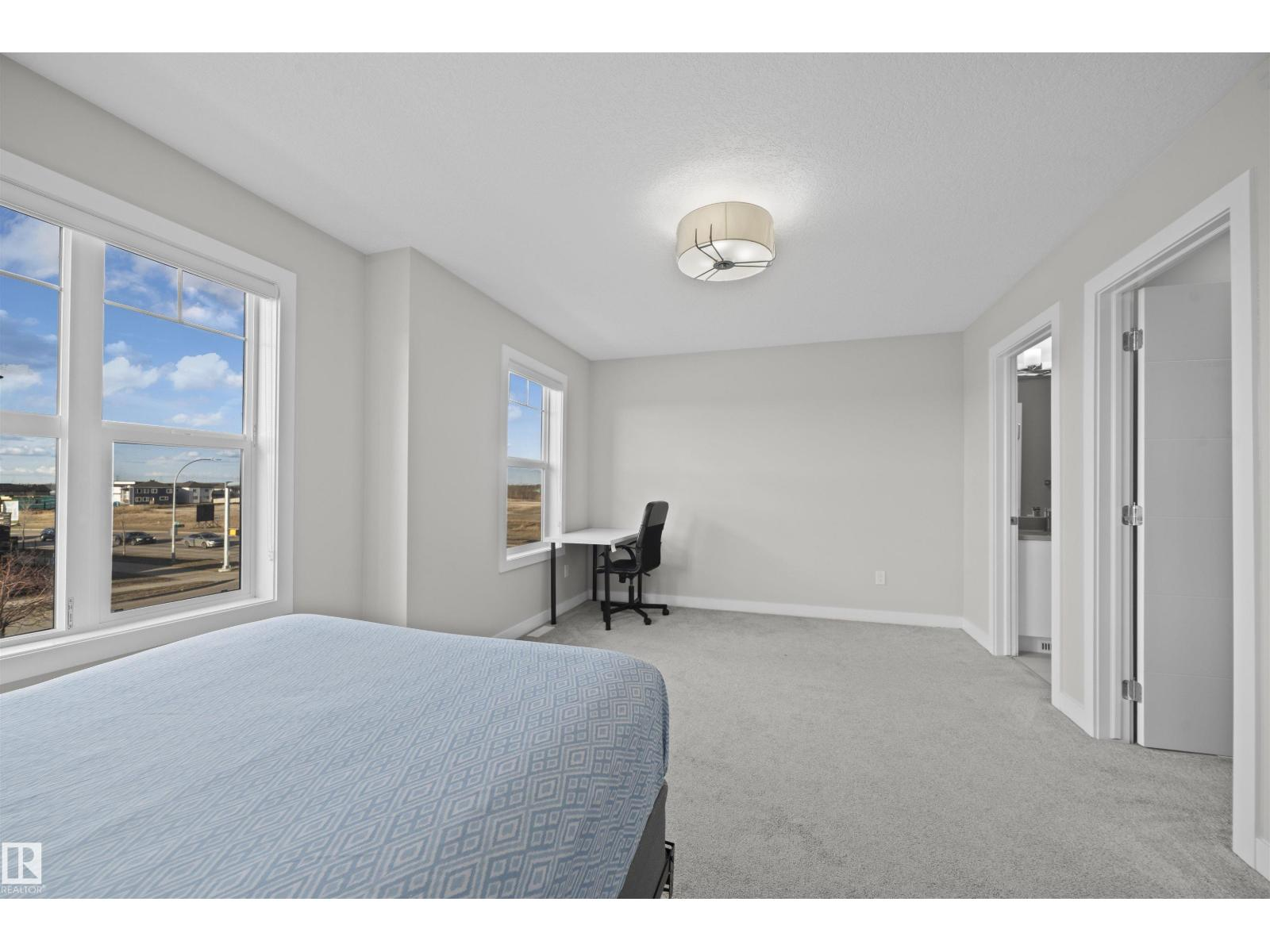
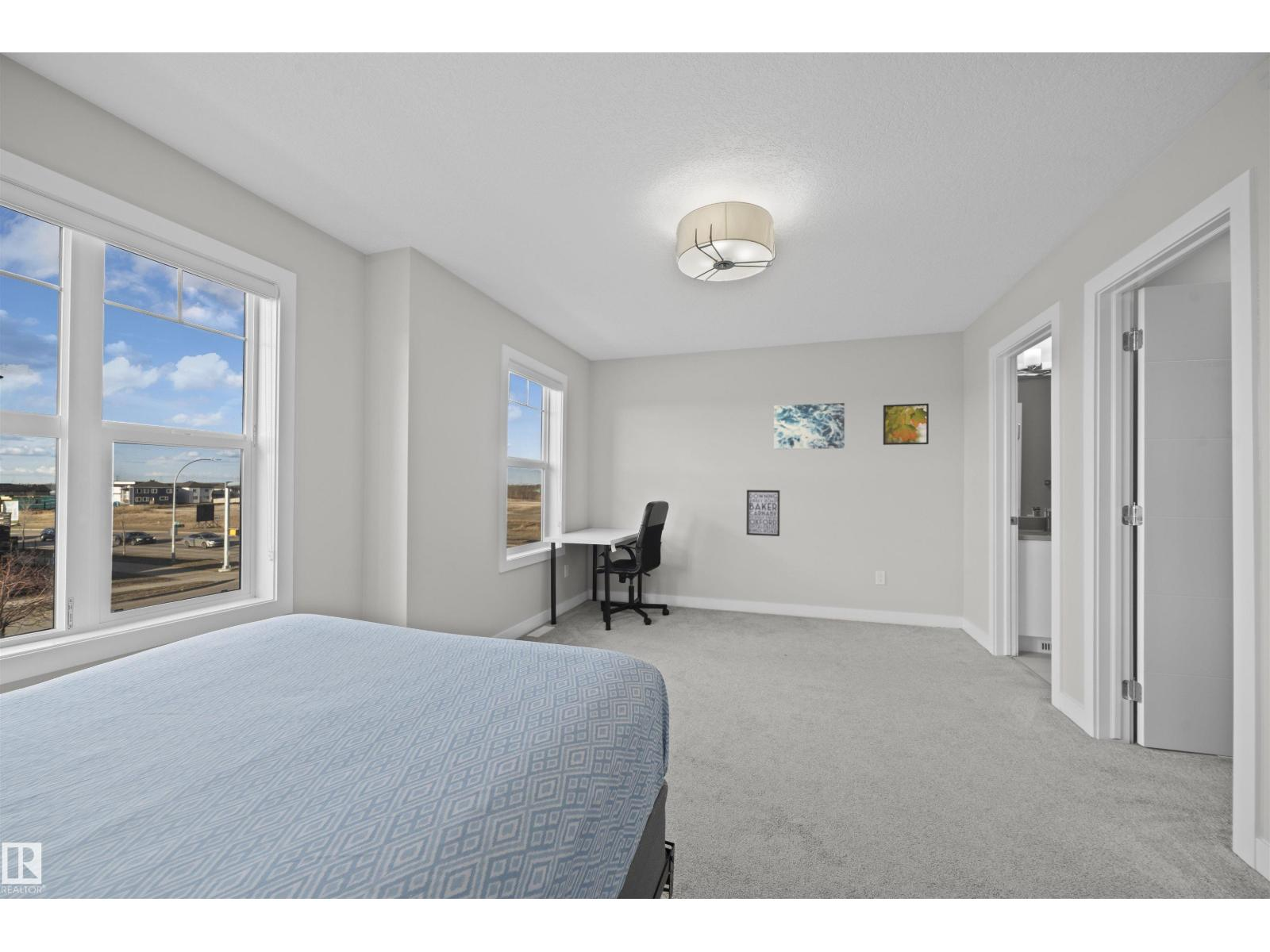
+ wall art (763, 512)
+ wall art (808, 426)
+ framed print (905, 424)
